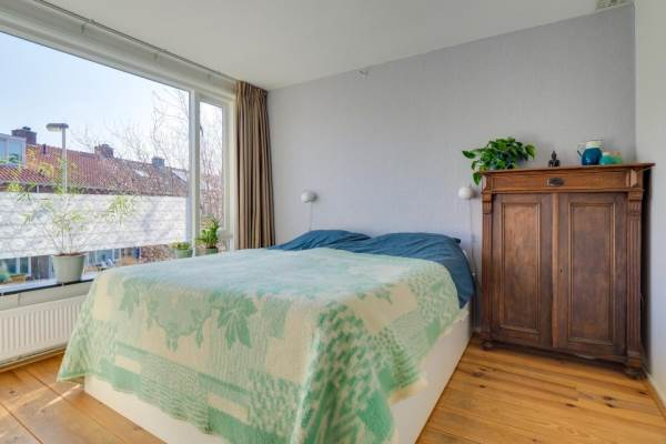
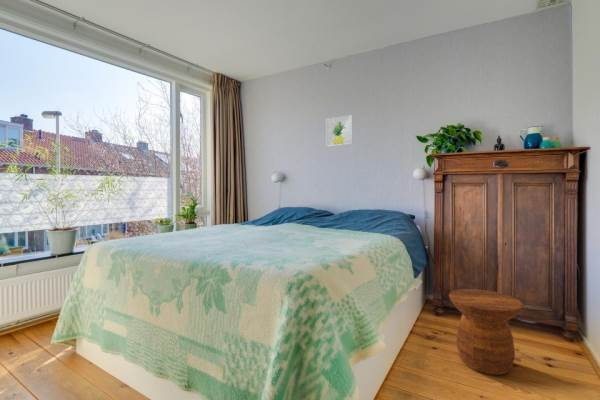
+ wall art (339, 131)
+ side table (484, 331)
